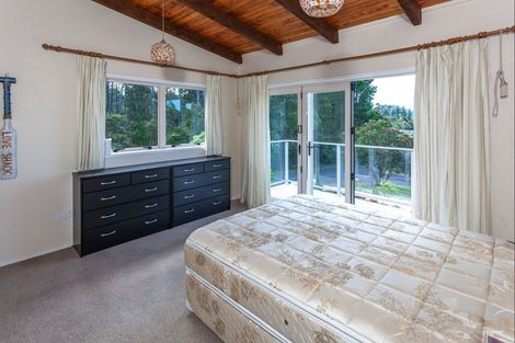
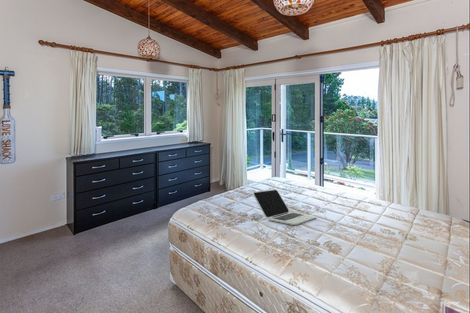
+ laptop (284, 204)
